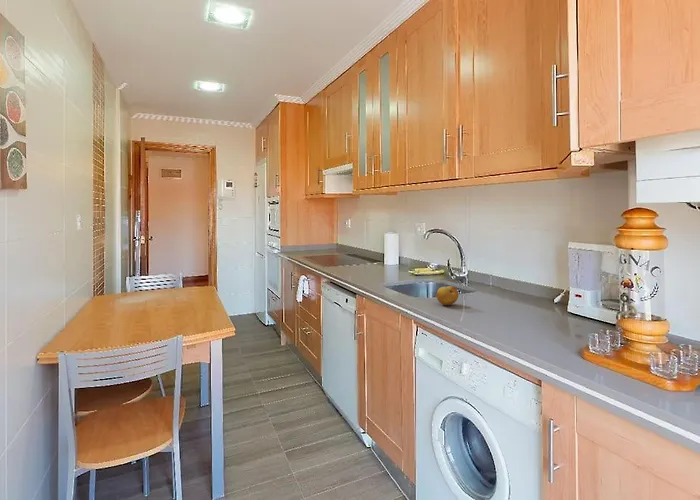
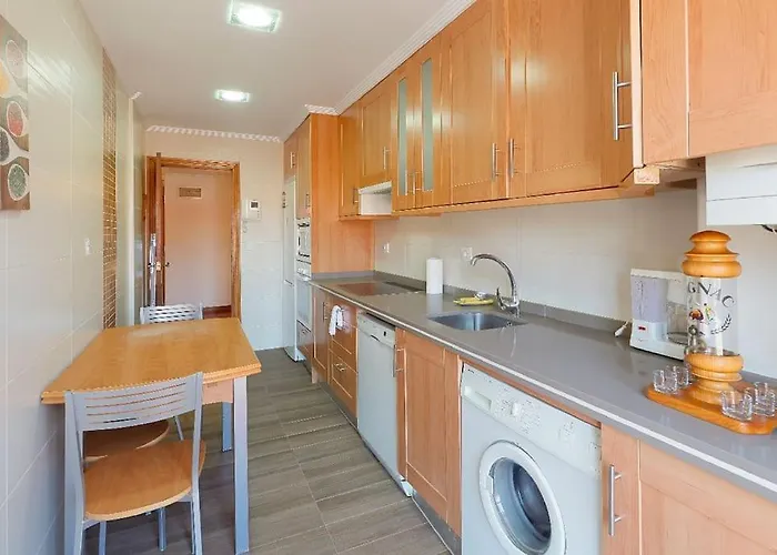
- fruit (447, 295)
